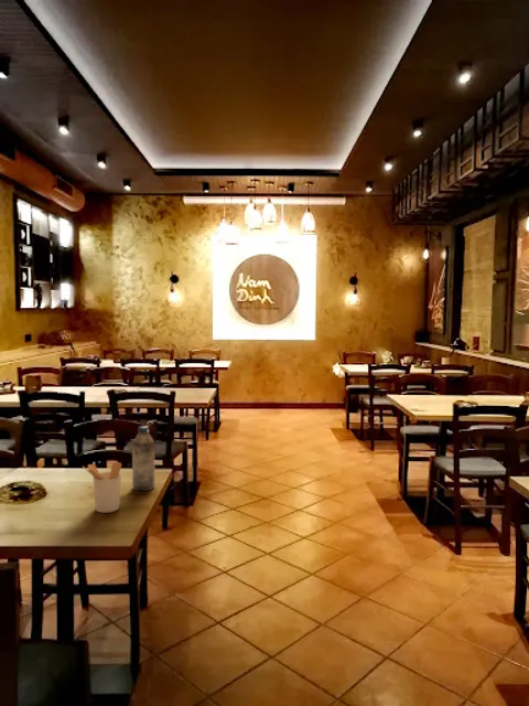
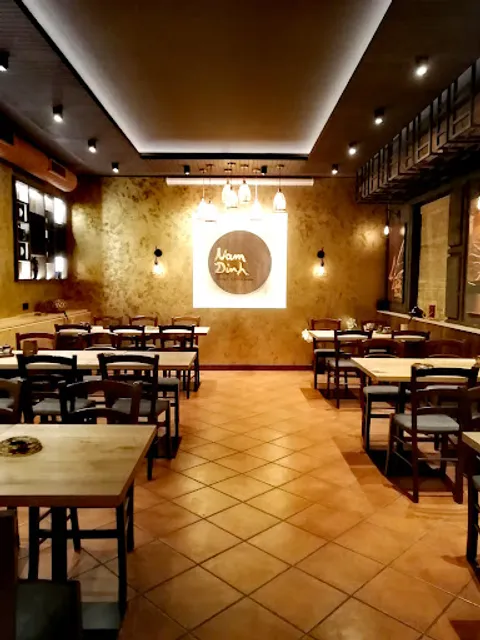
- water bottle (143, 457)
- utensil holder (101, 485)
